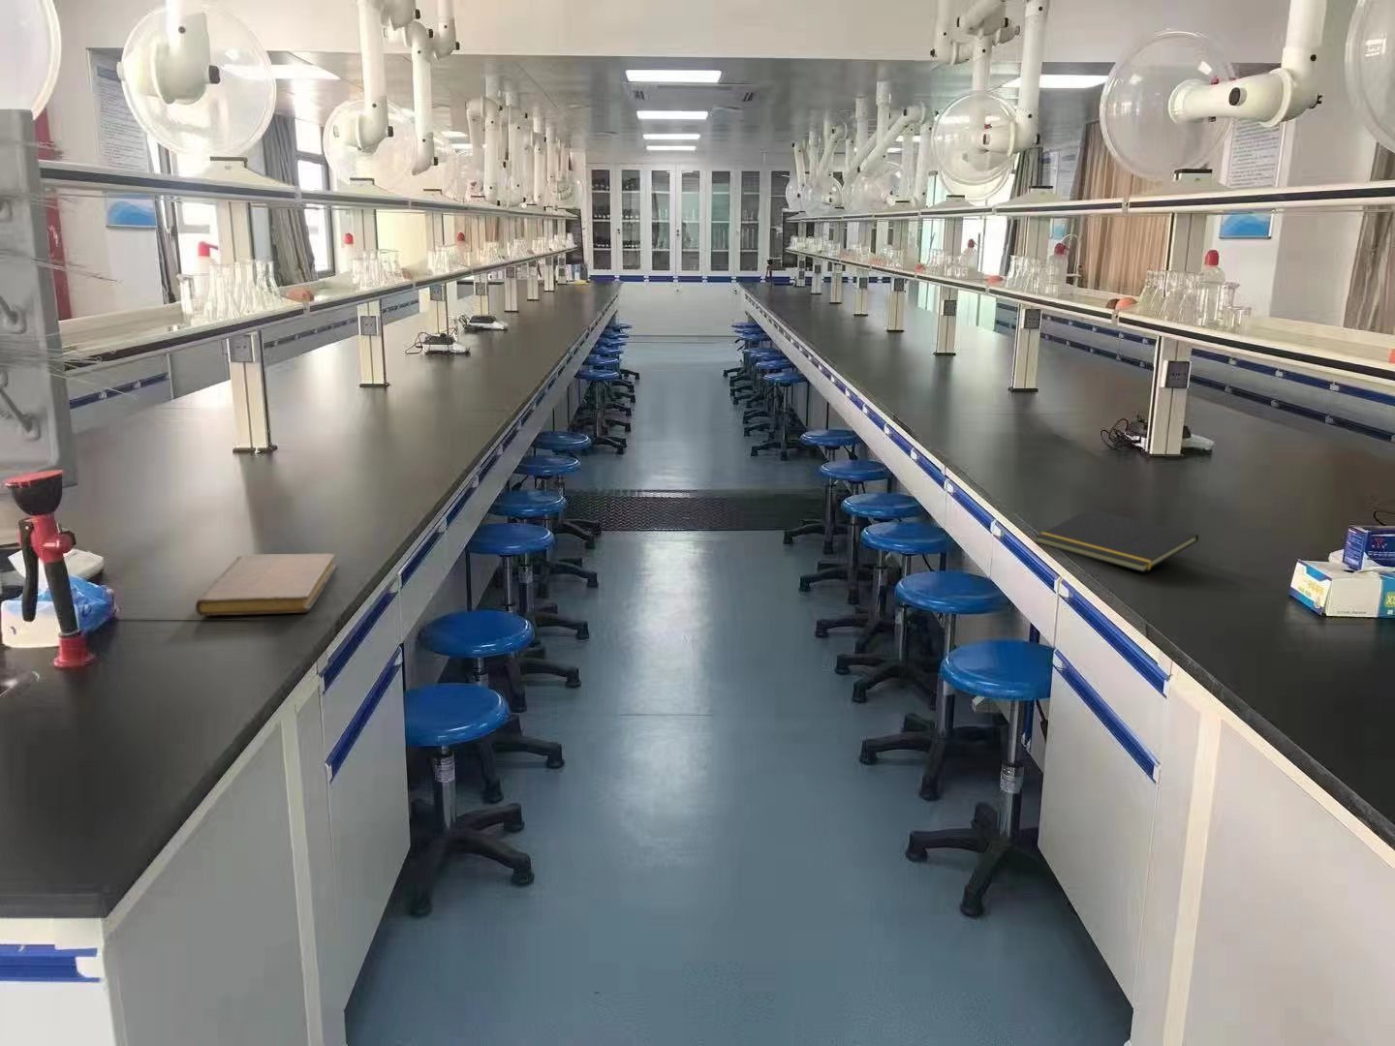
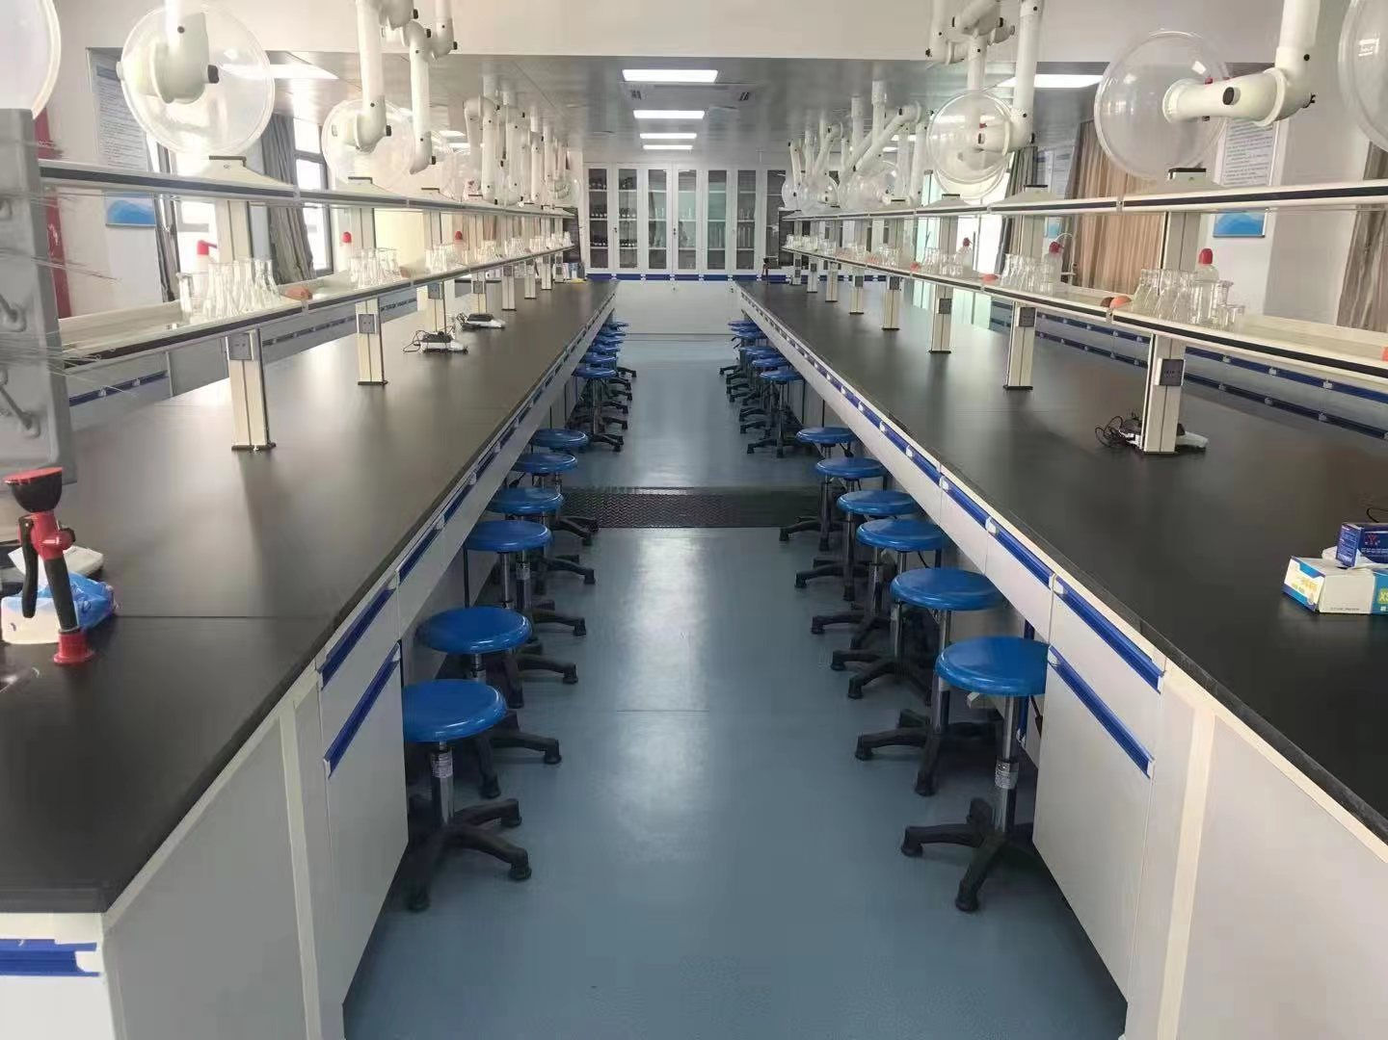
- notepad (1114, 538)
- notebook (270, 582)
